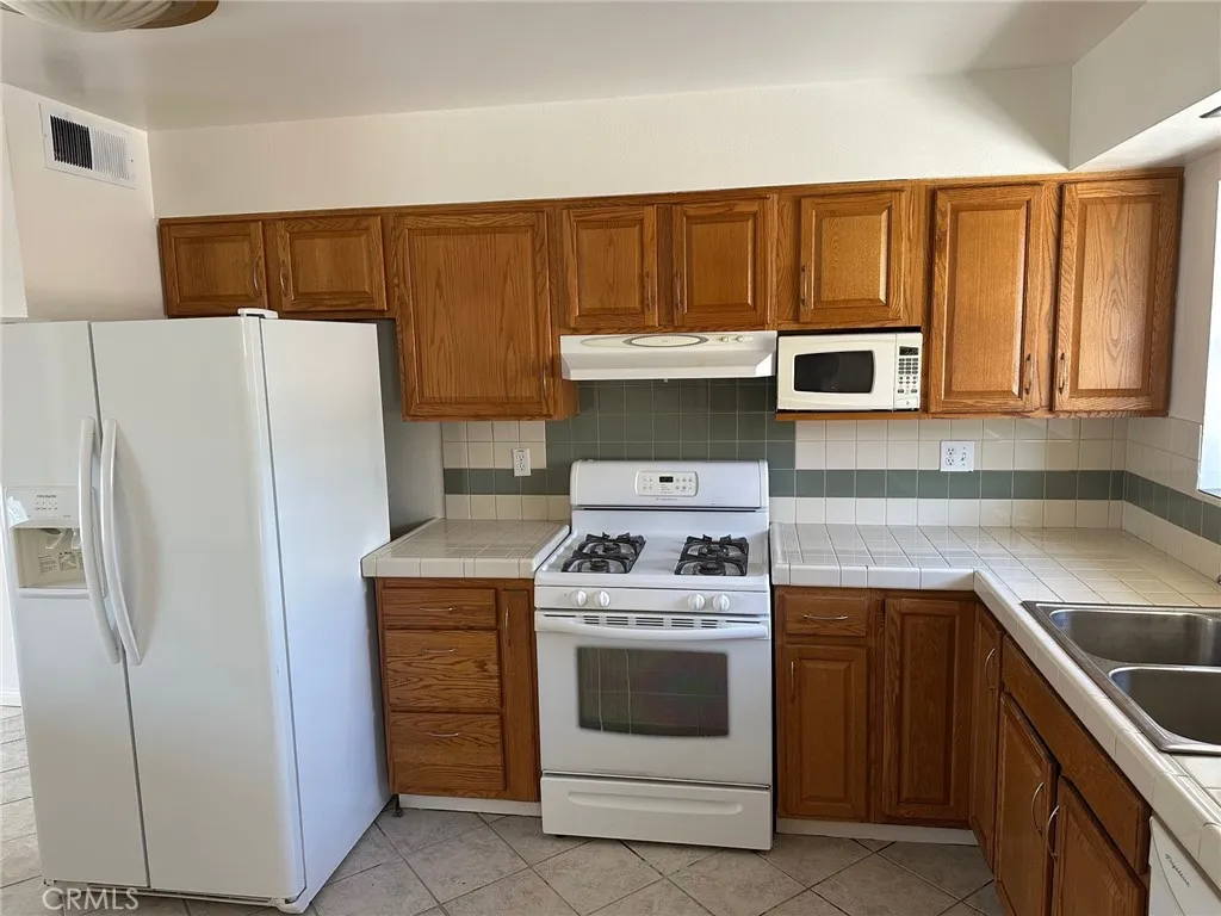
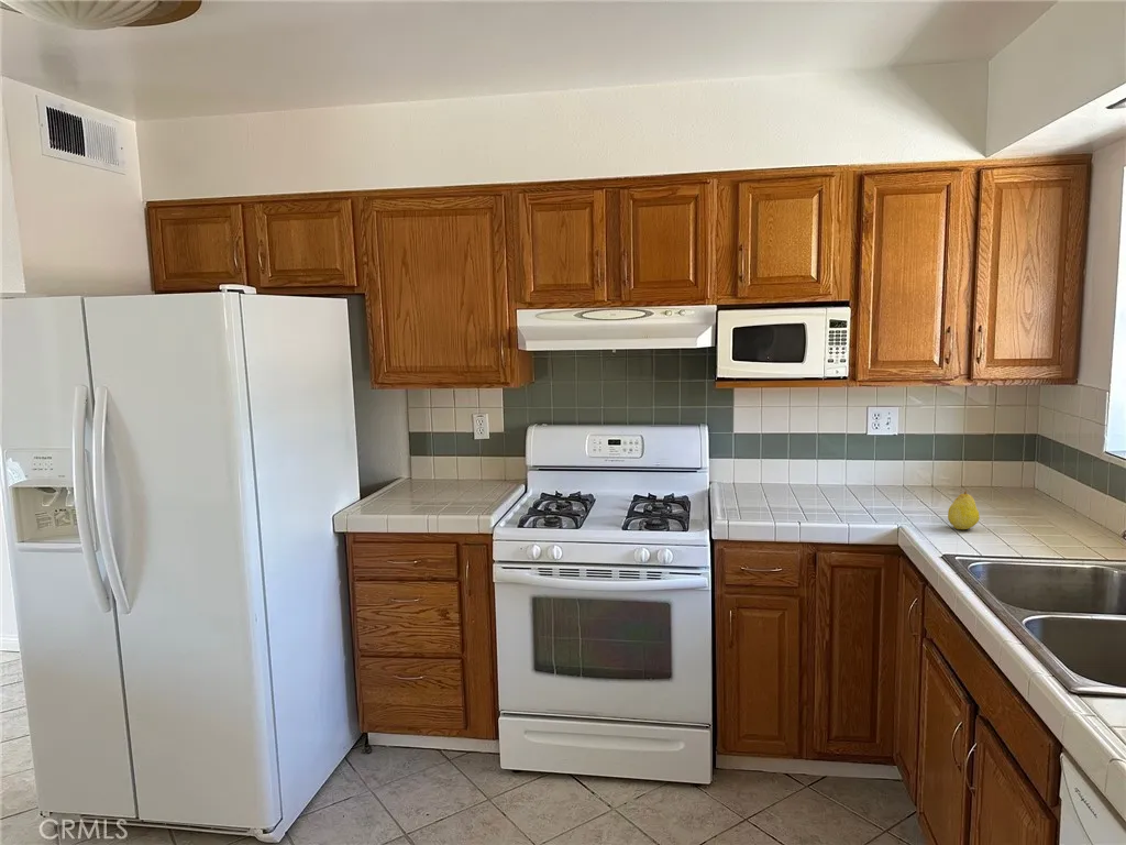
+ fruit (964, 509)
